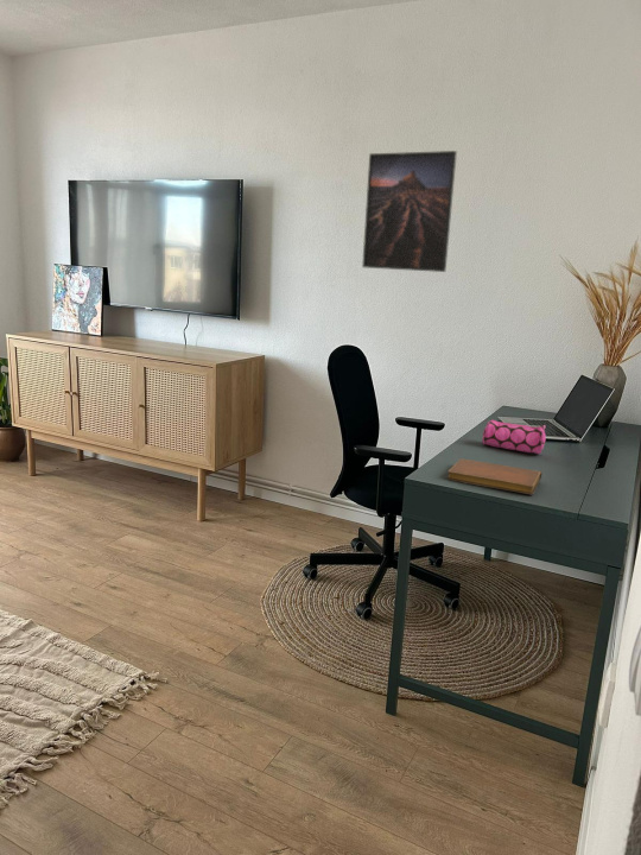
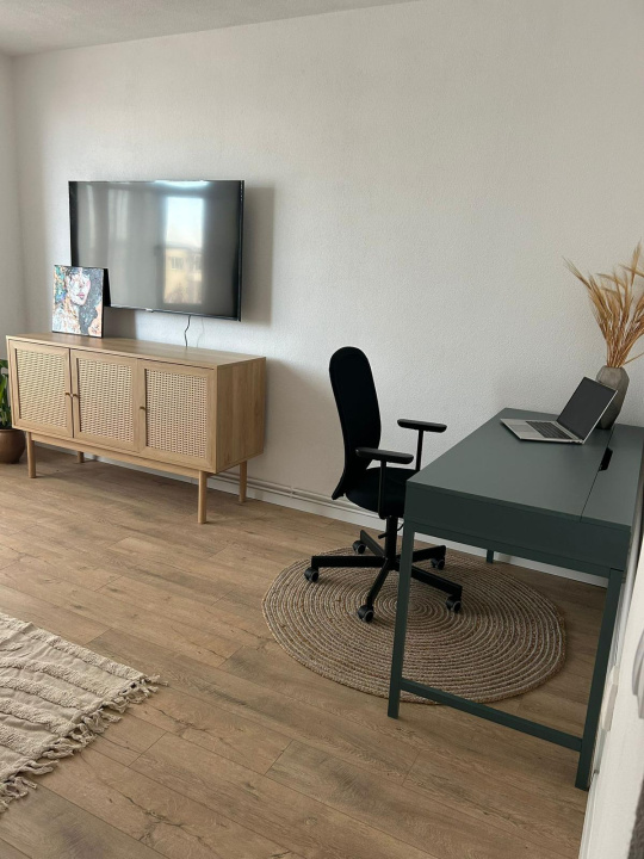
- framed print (407, 211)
- notebook (495, 475)
- pencil case (513, 435)
